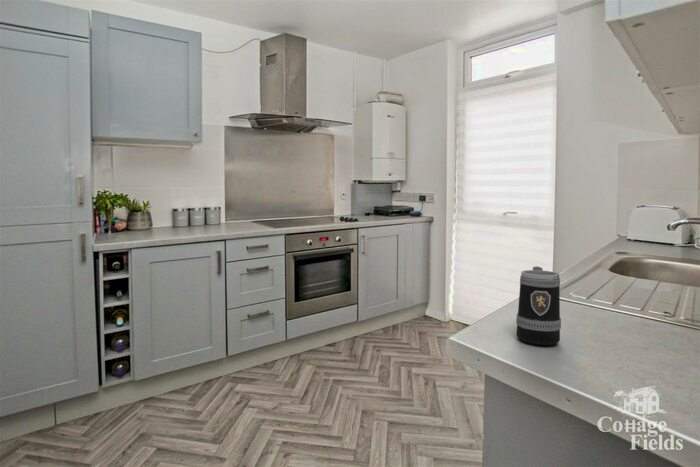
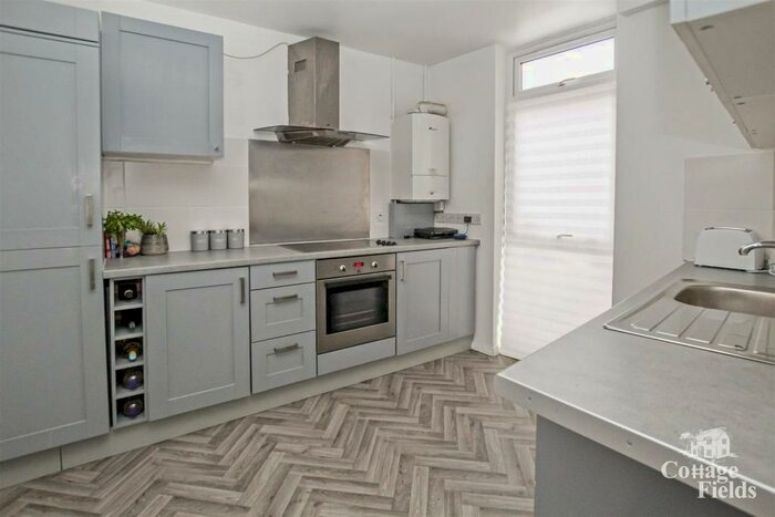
- mug (538, 303)
